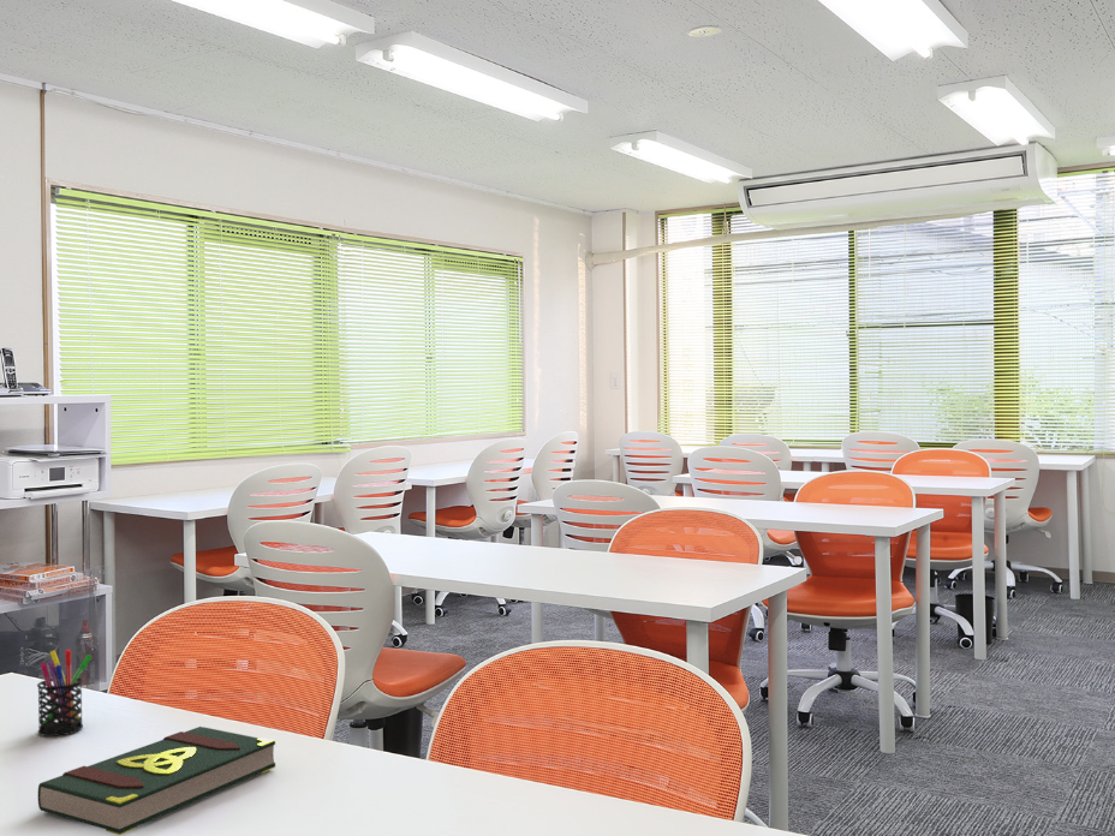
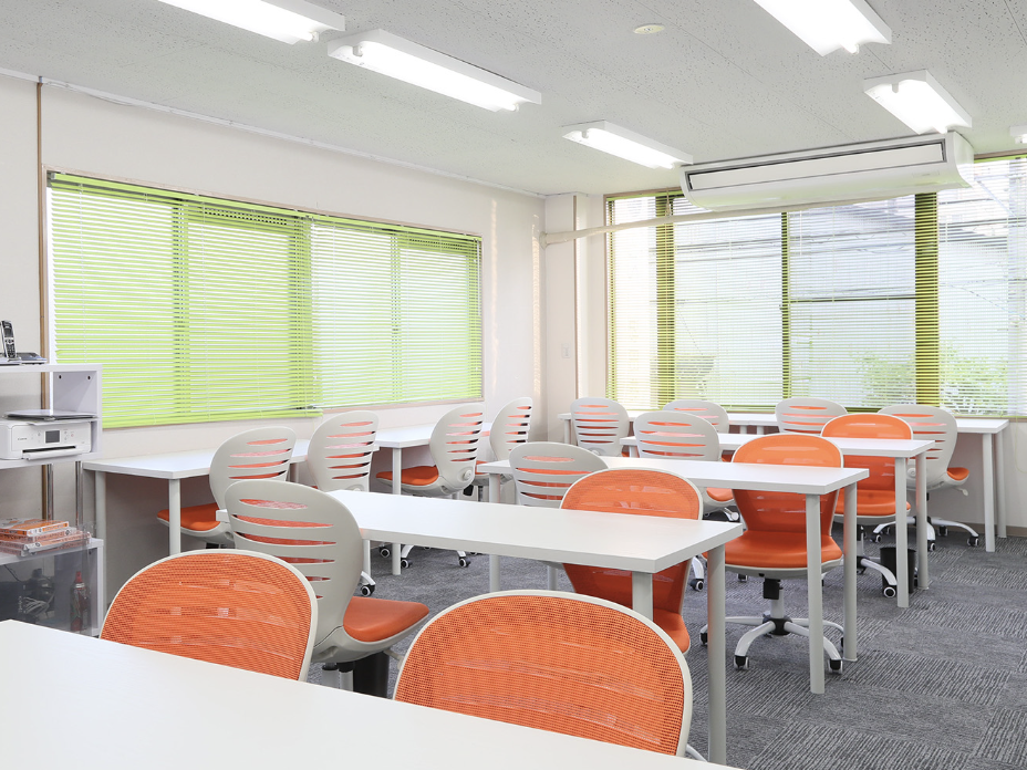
- book (162, 774)
- pen holder (65, 687)
